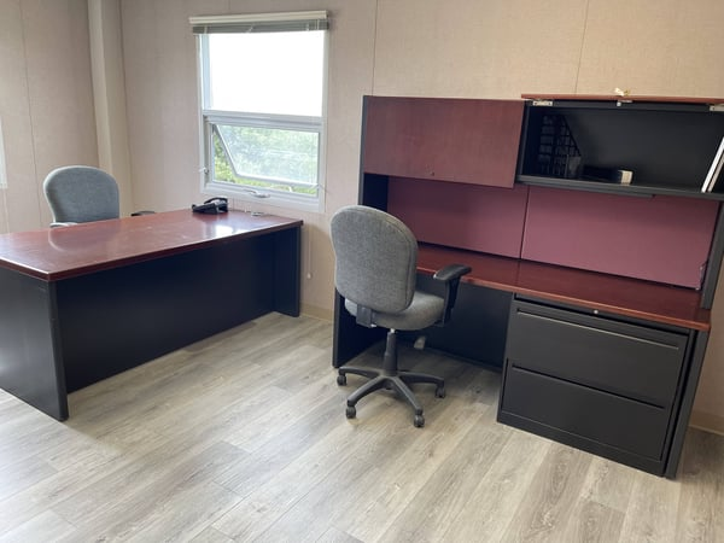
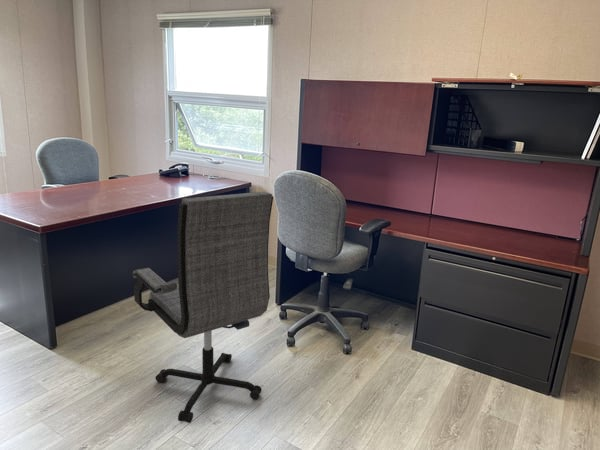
+ office chair (205, 292)
